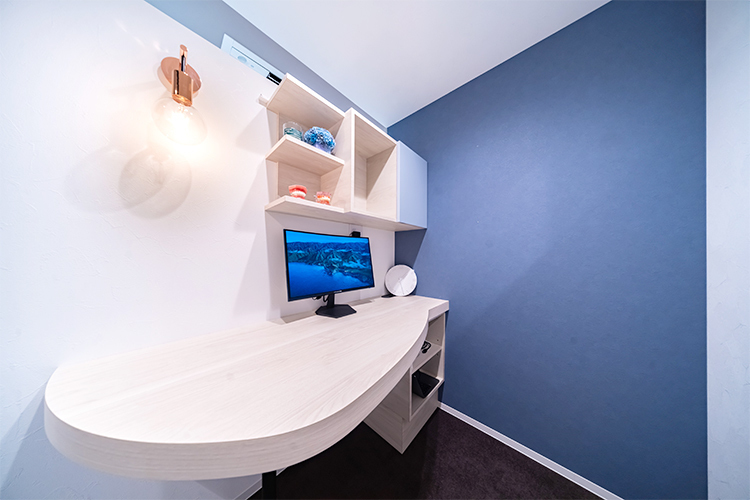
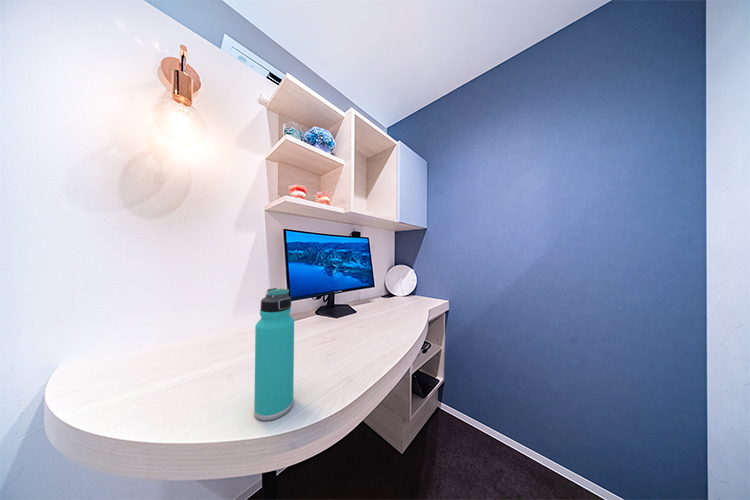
+ thermos bottle (275, 347)
